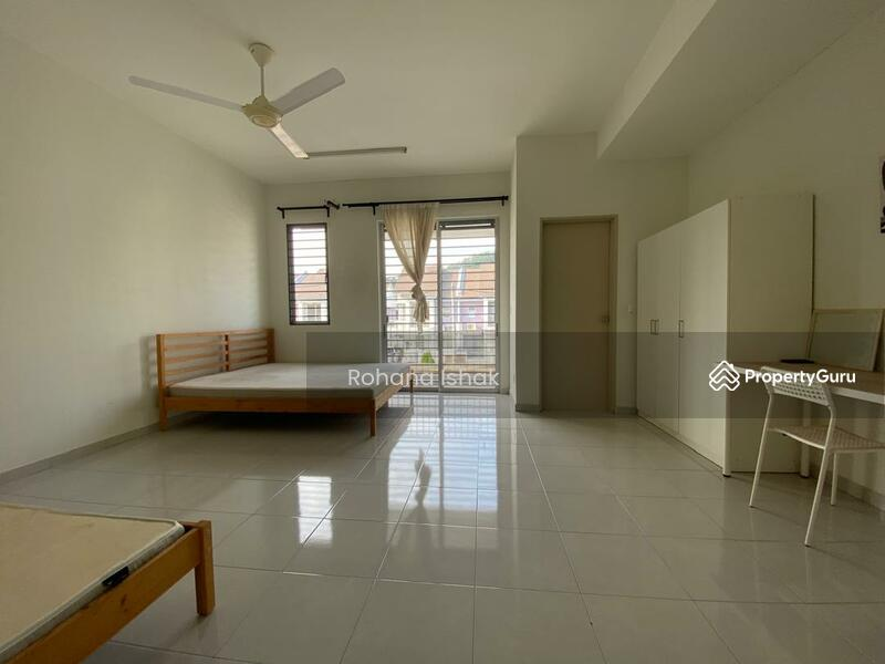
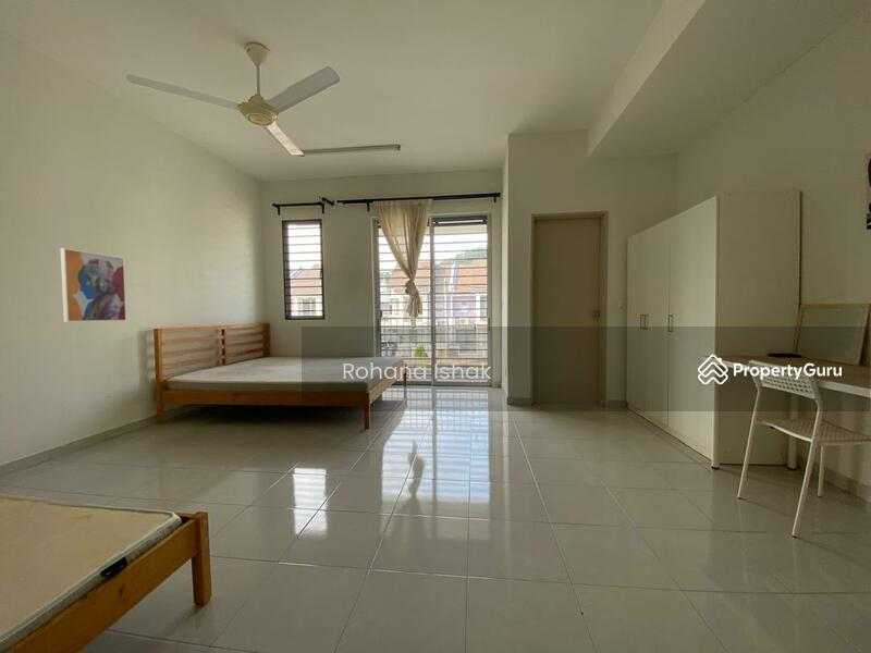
+ wall art (96, 287)
